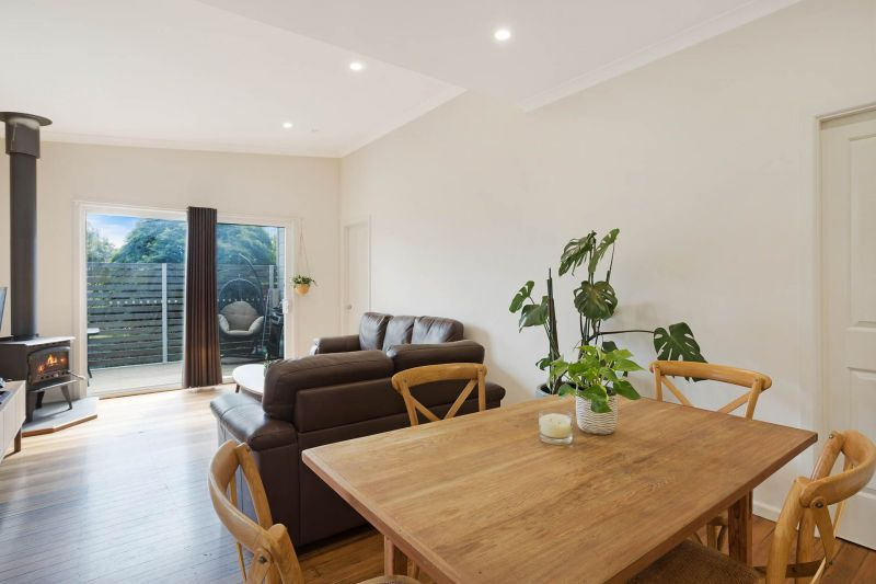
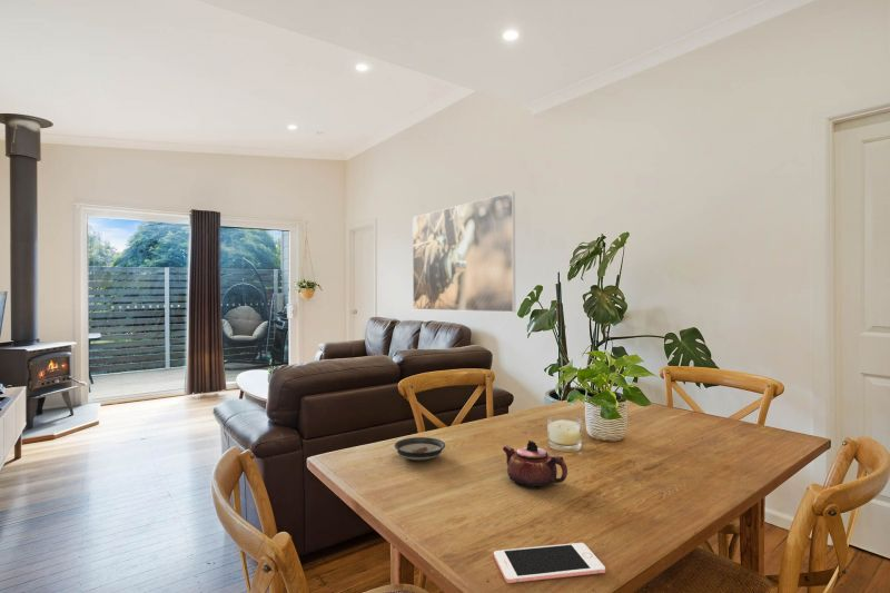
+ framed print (457, 258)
+ cell phone (547, 561)
+ teapot (533, 461)
+ saucer (419, 451)
